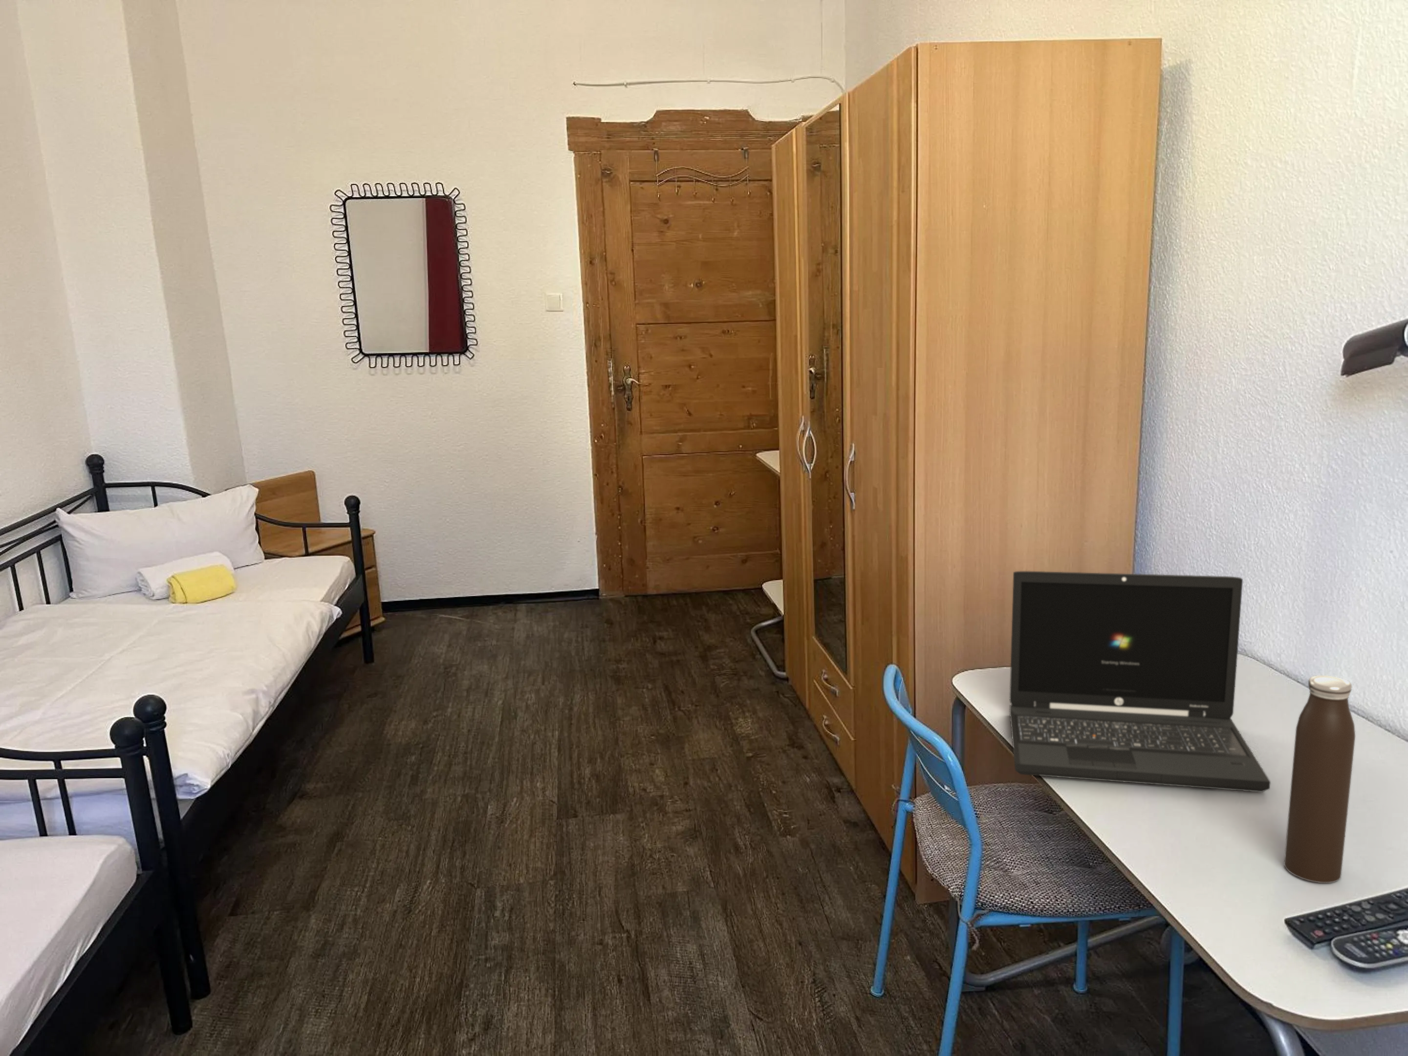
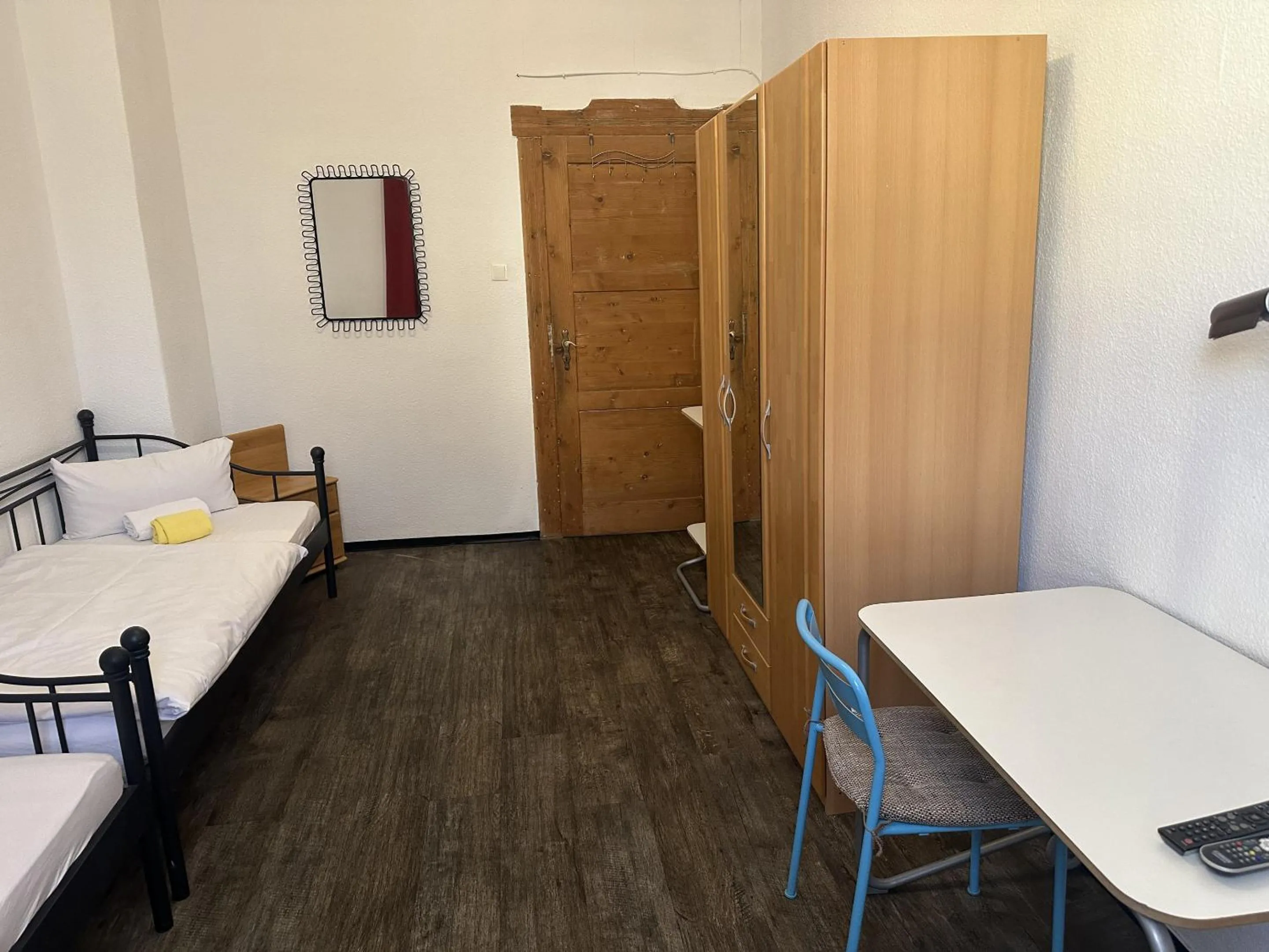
- laptop (1132, 673)
- water bottle (1321, 776)
